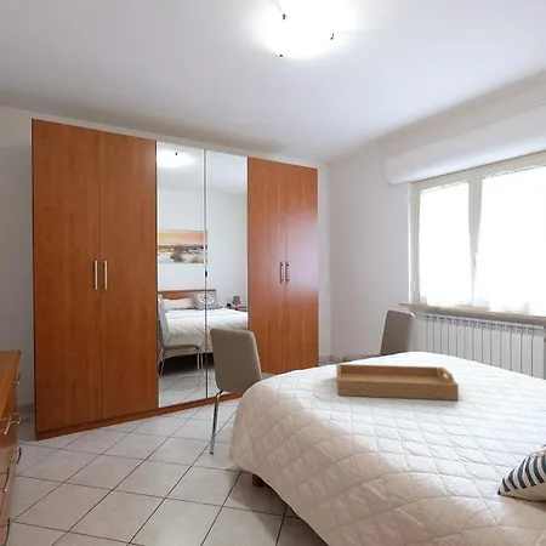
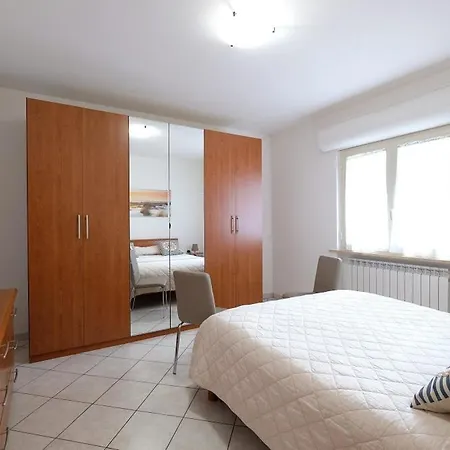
- serving tray (391, 377)
